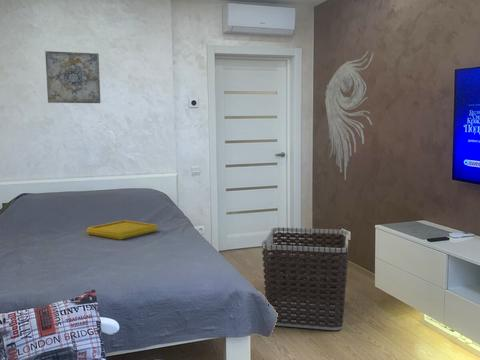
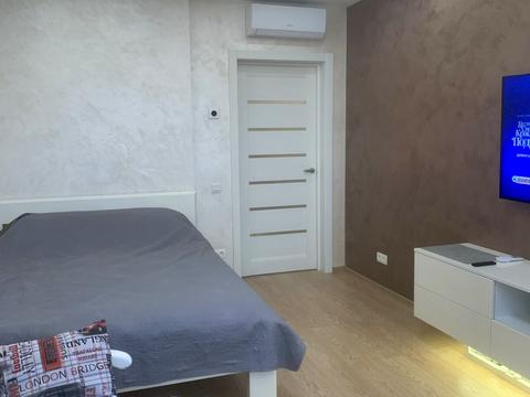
- wall sculpture (347, 118)
- serving tray (122, 229)
- wall art (73, 77)
- clothes hamper (306, 275)
